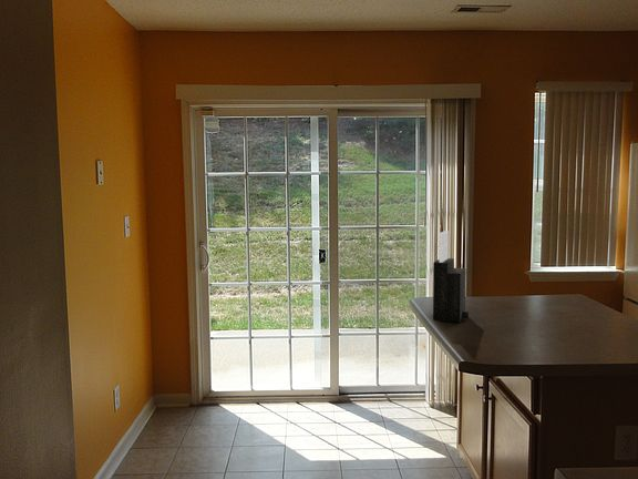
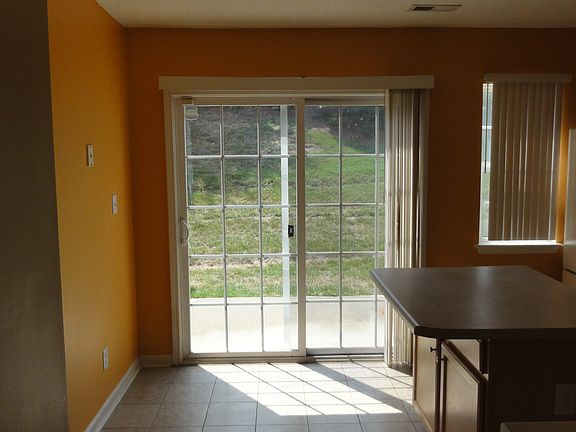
- knife block (452, 274)
